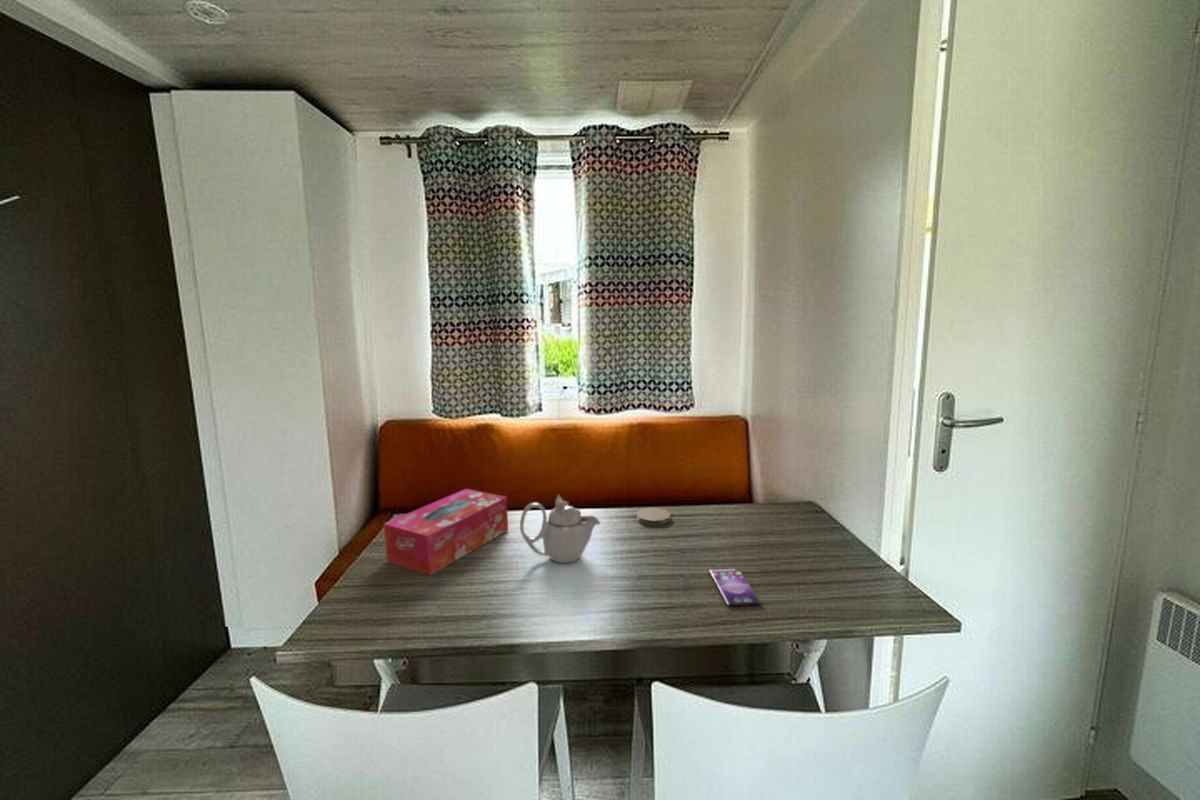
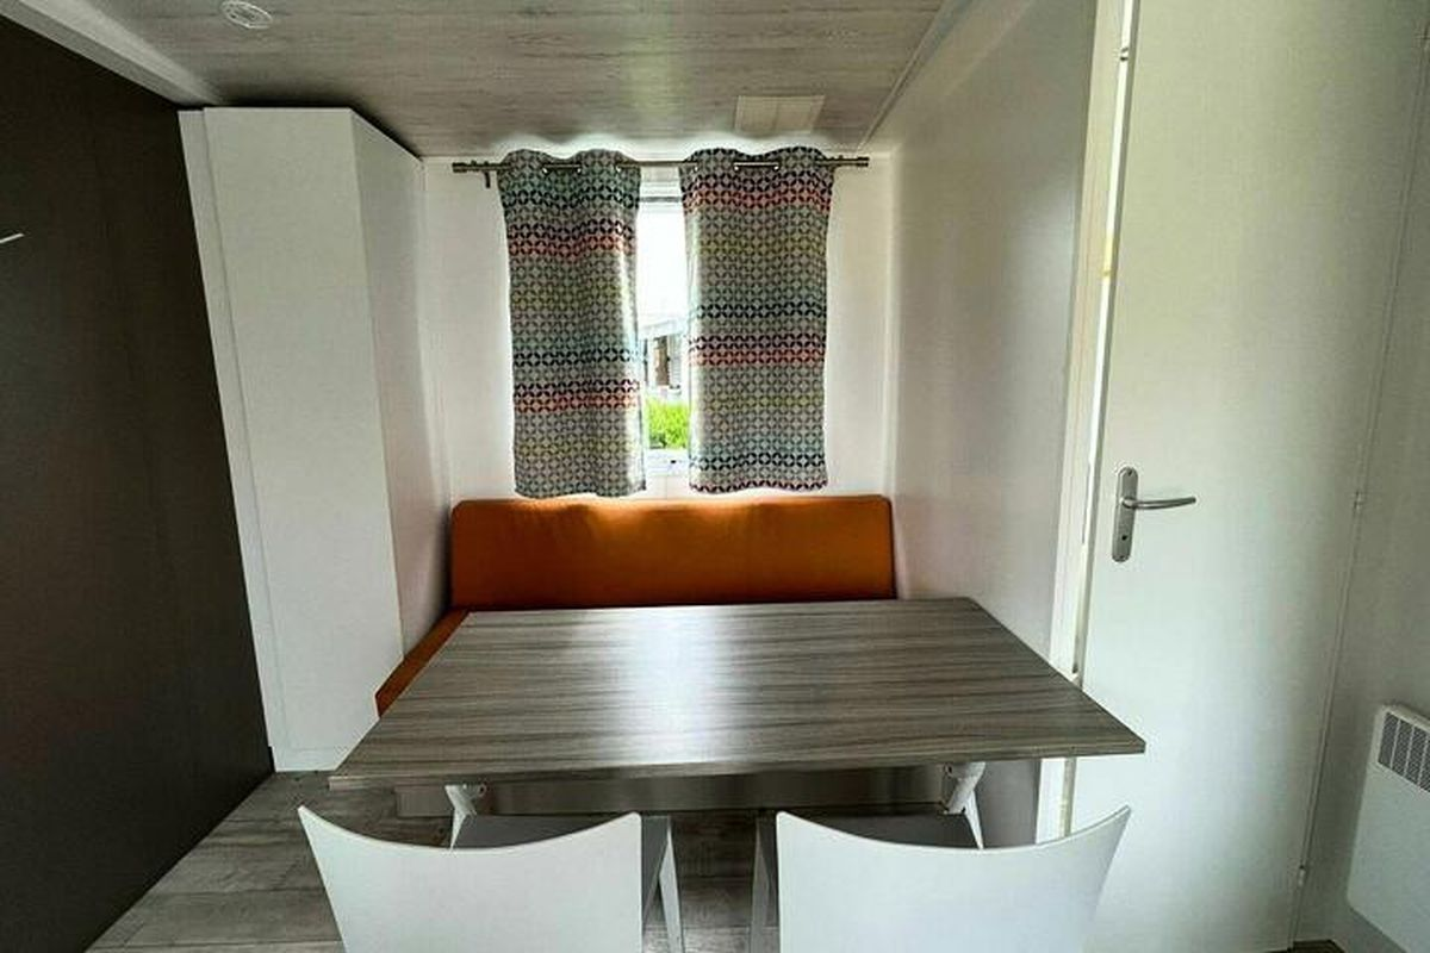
- smartphone (733, 586)
- tissue box (450, 527)
- coaster (653, 516)
- teapot (560, 528)
